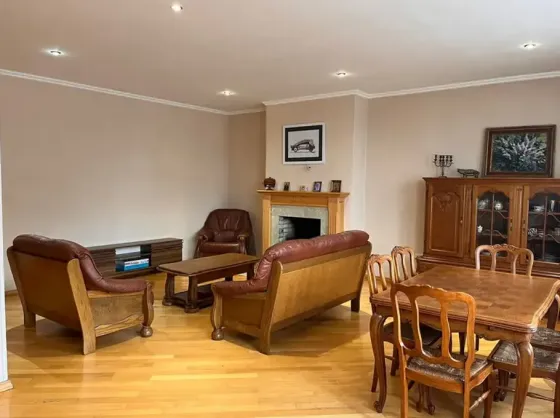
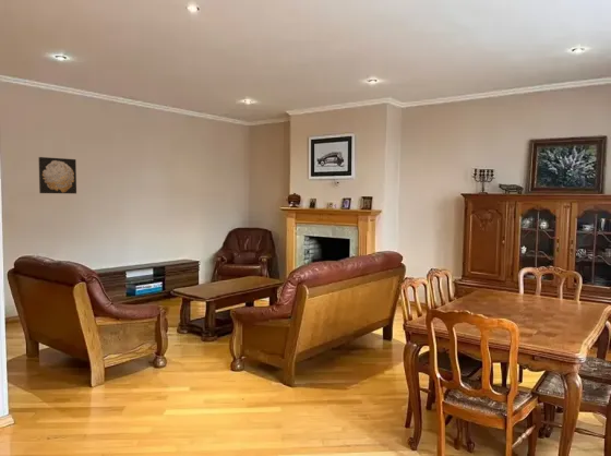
+ wall art (58, 176)
